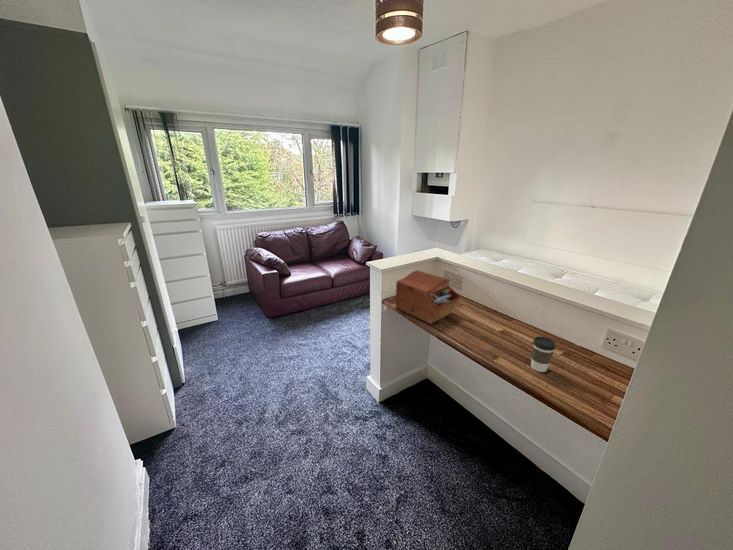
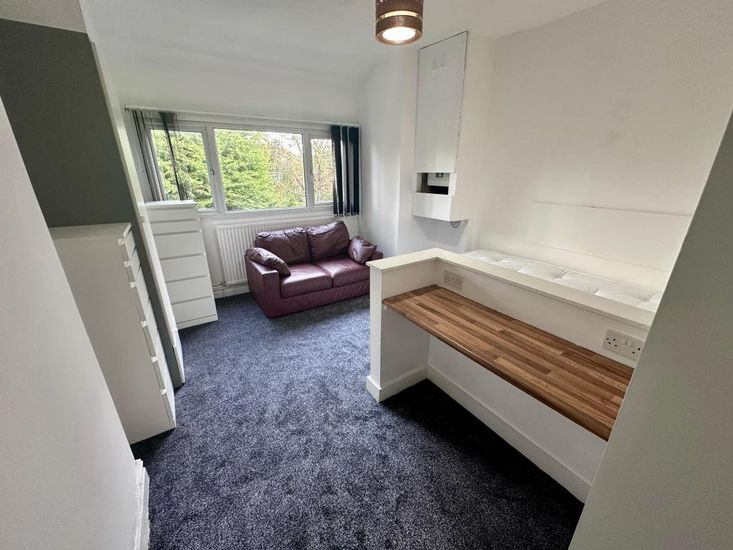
- coffee cup (541, 354)
- sewing box (426, 296)
